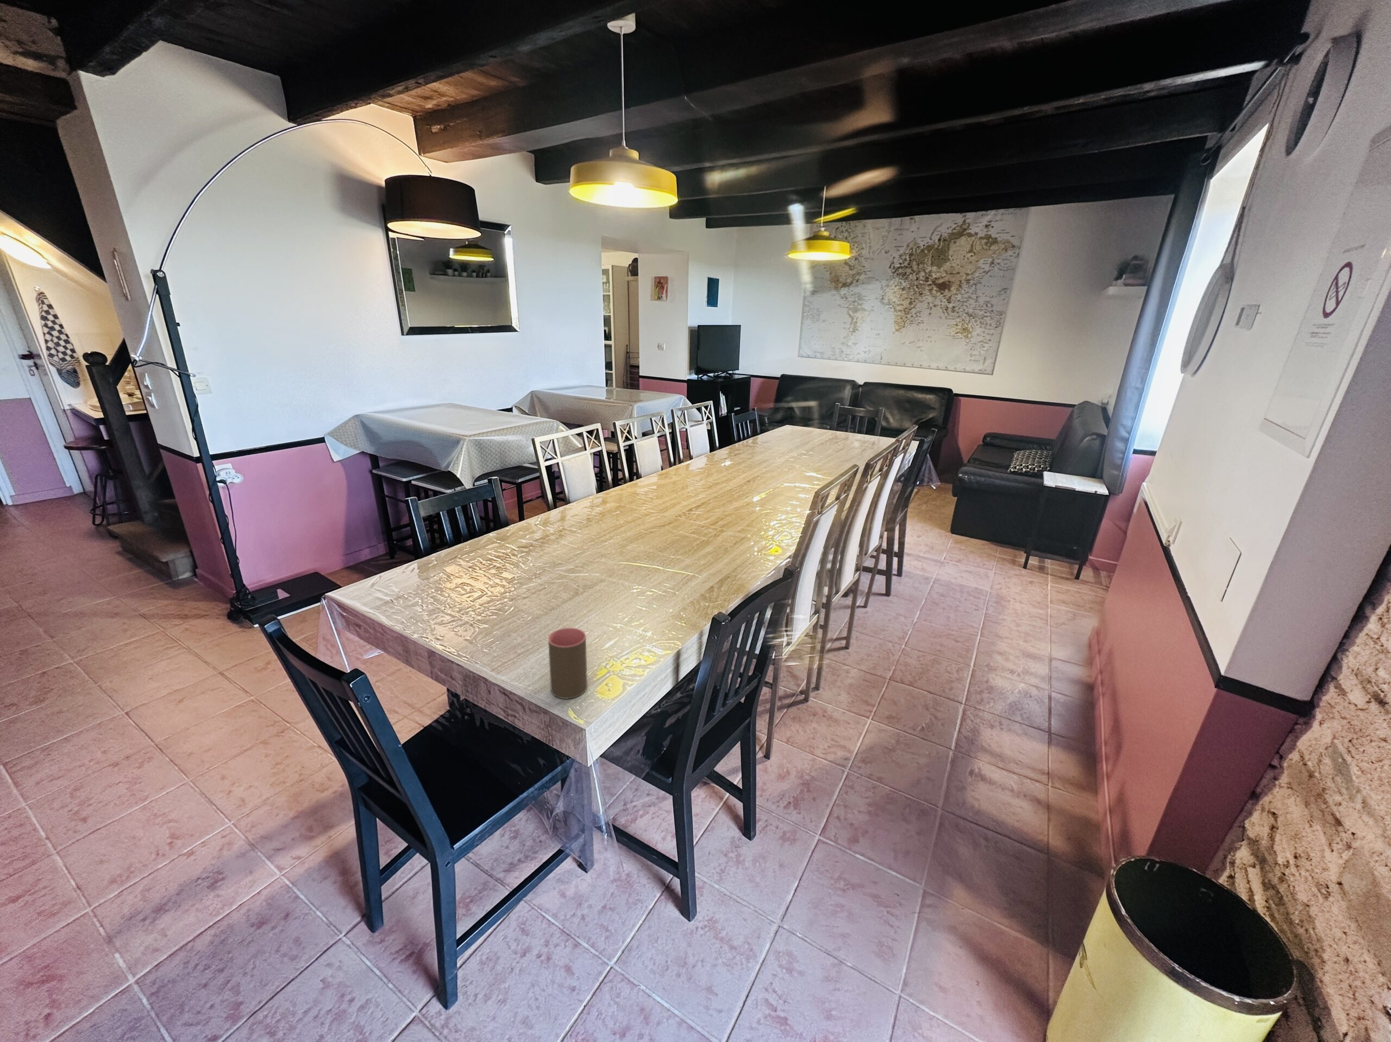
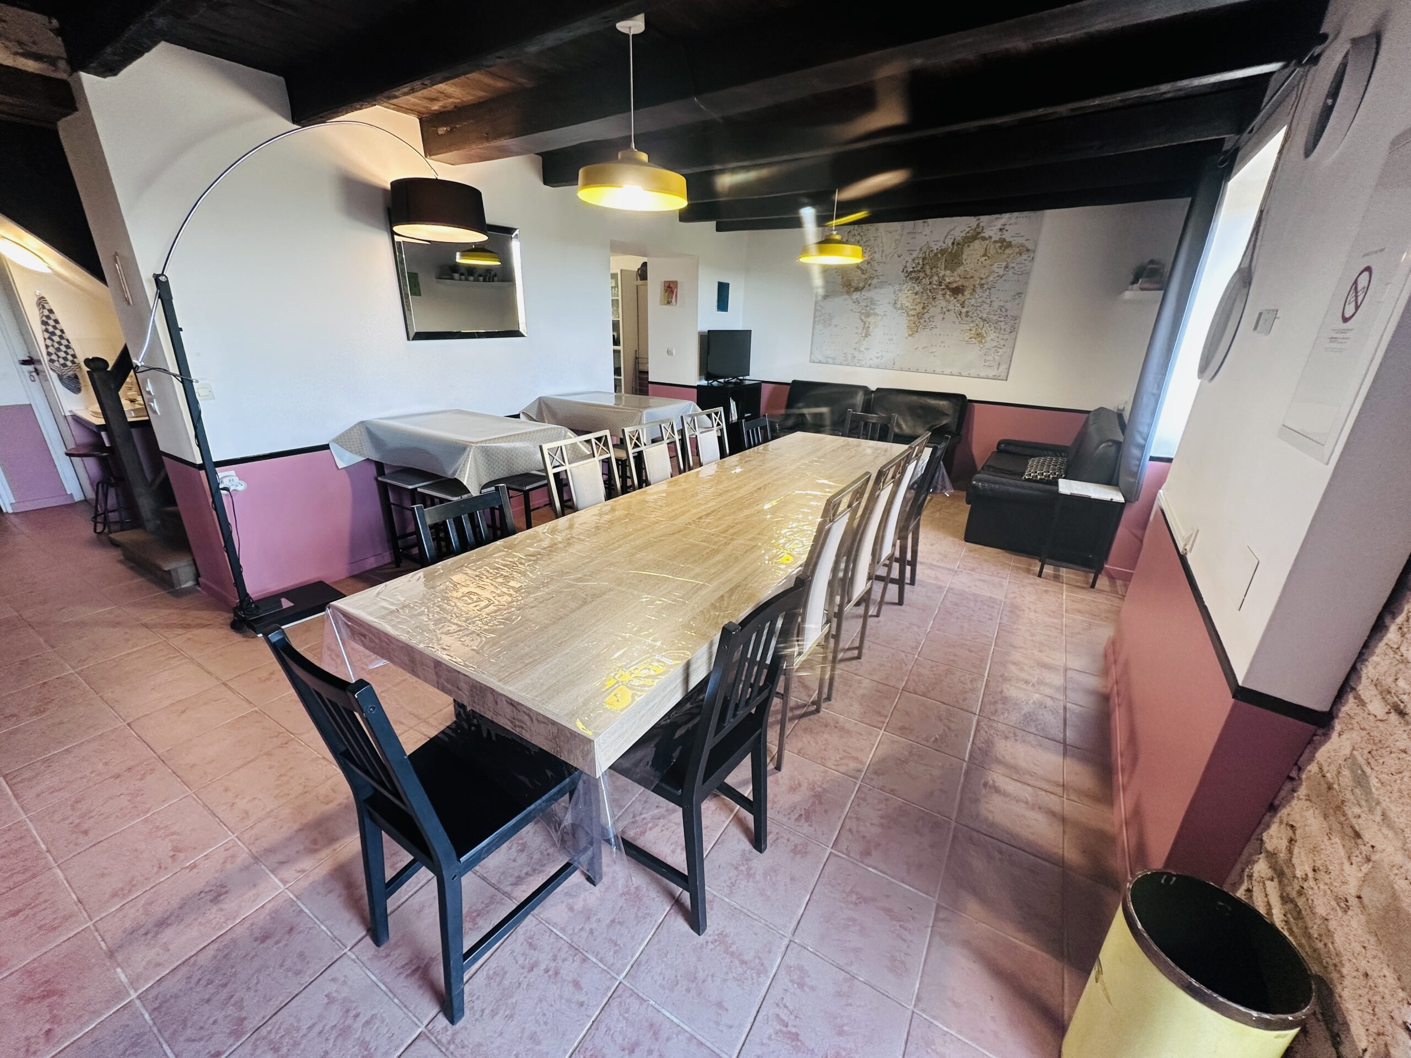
- cup (567, 662)
